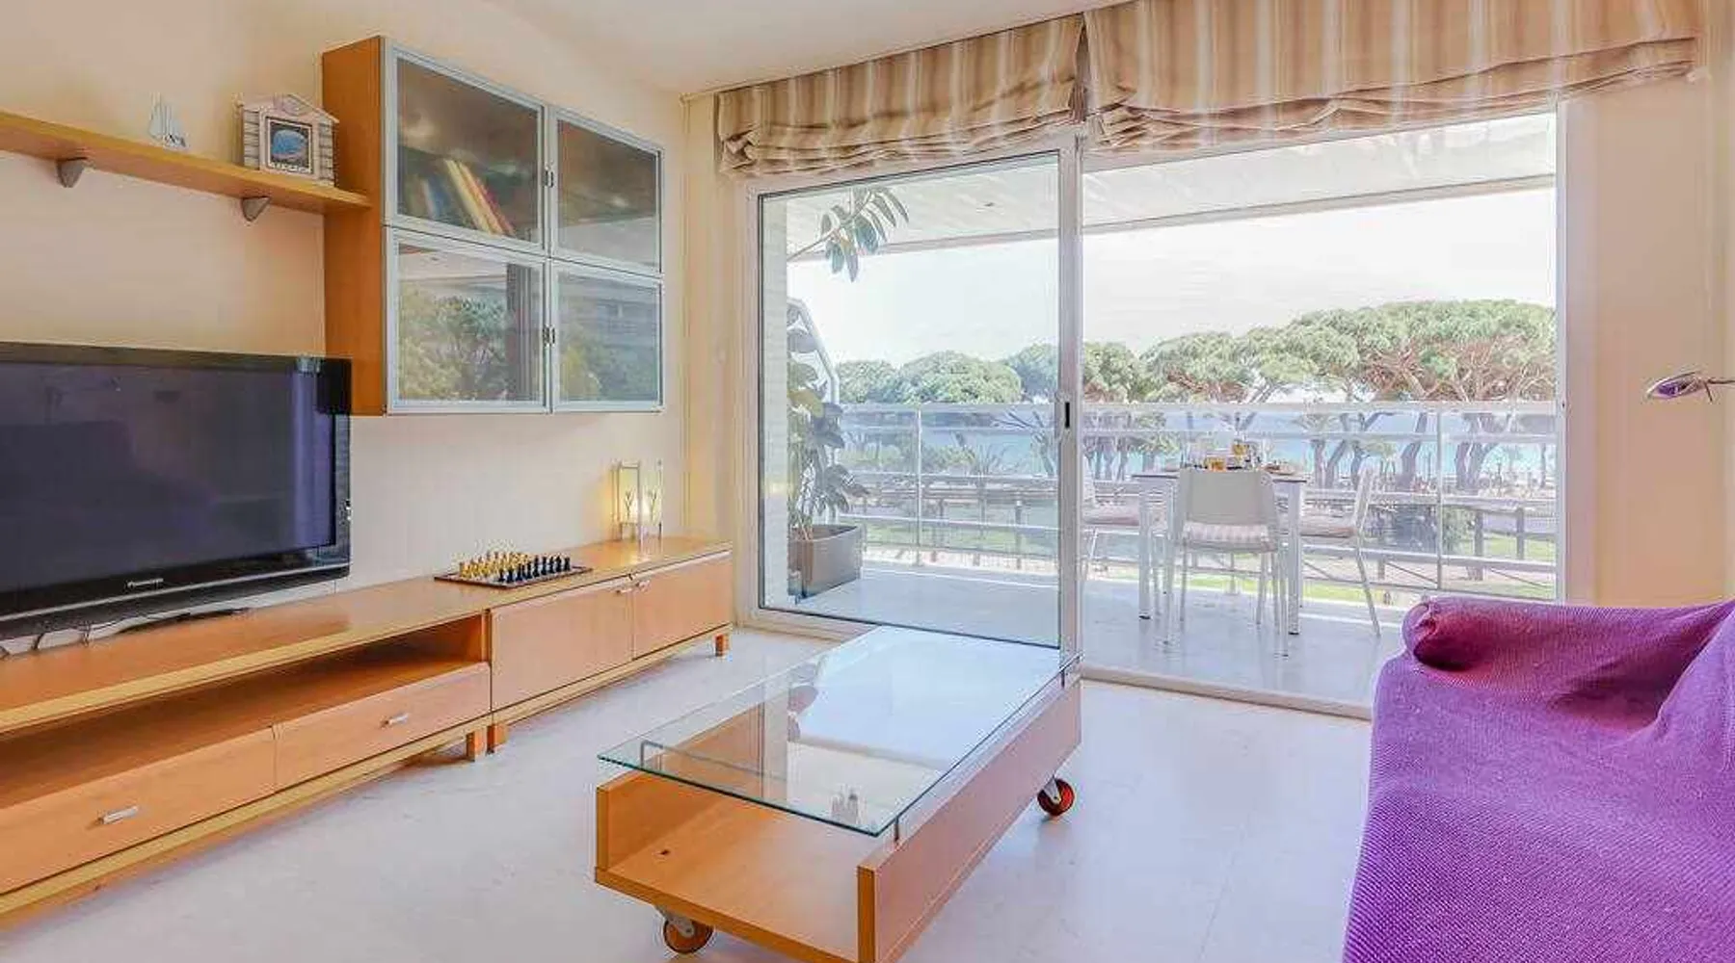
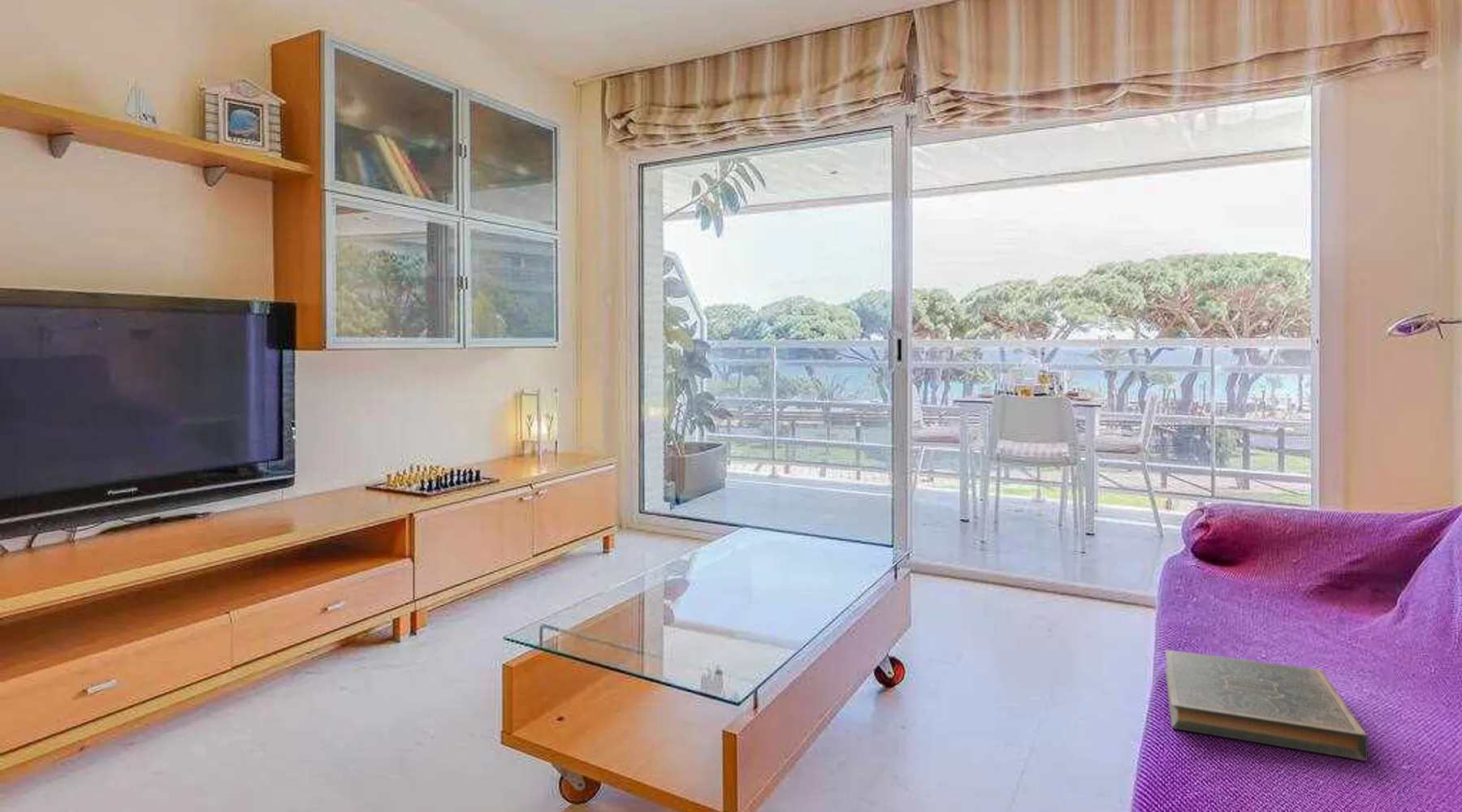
+ book (1251, 697)
